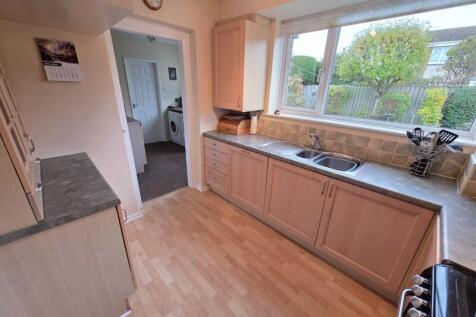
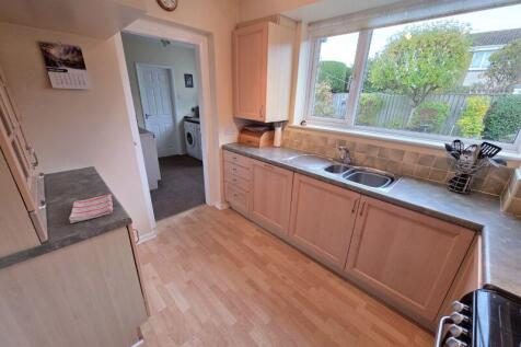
+ dish towel (92, 206)
